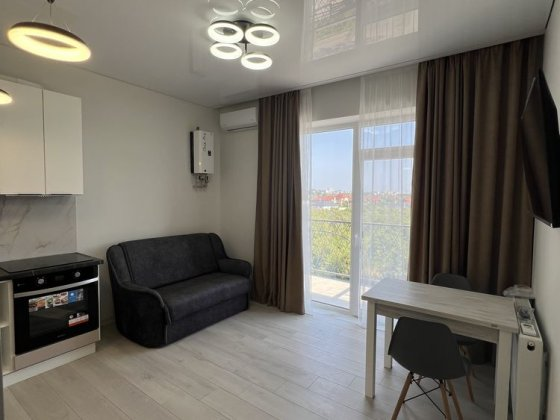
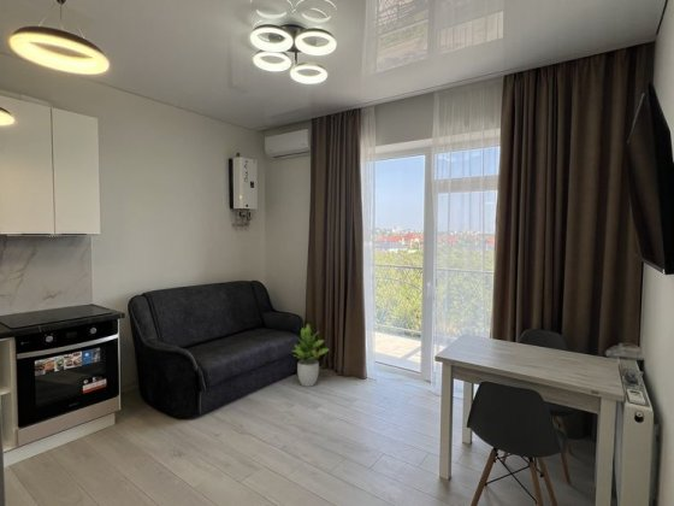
+ potted plant (308, 354)
